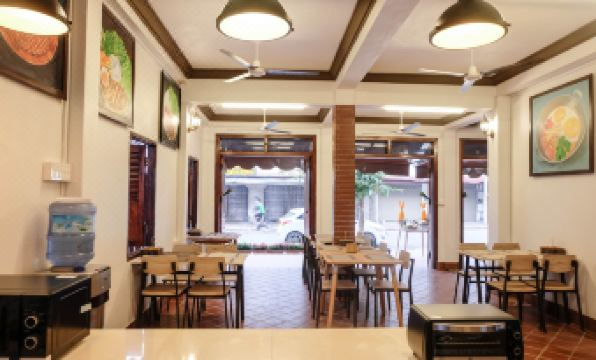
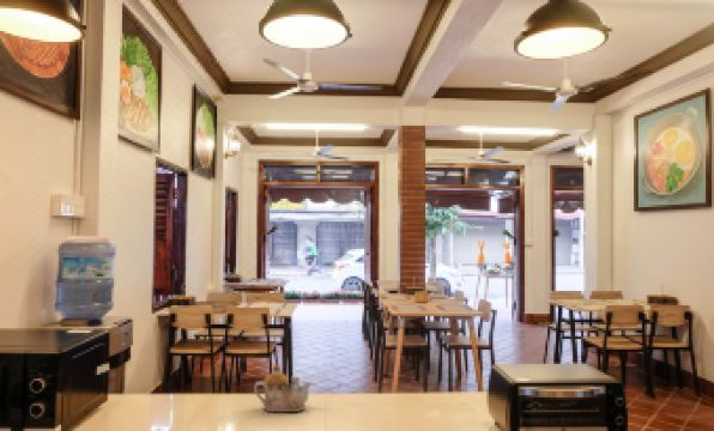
+ teapot (283, 384)
